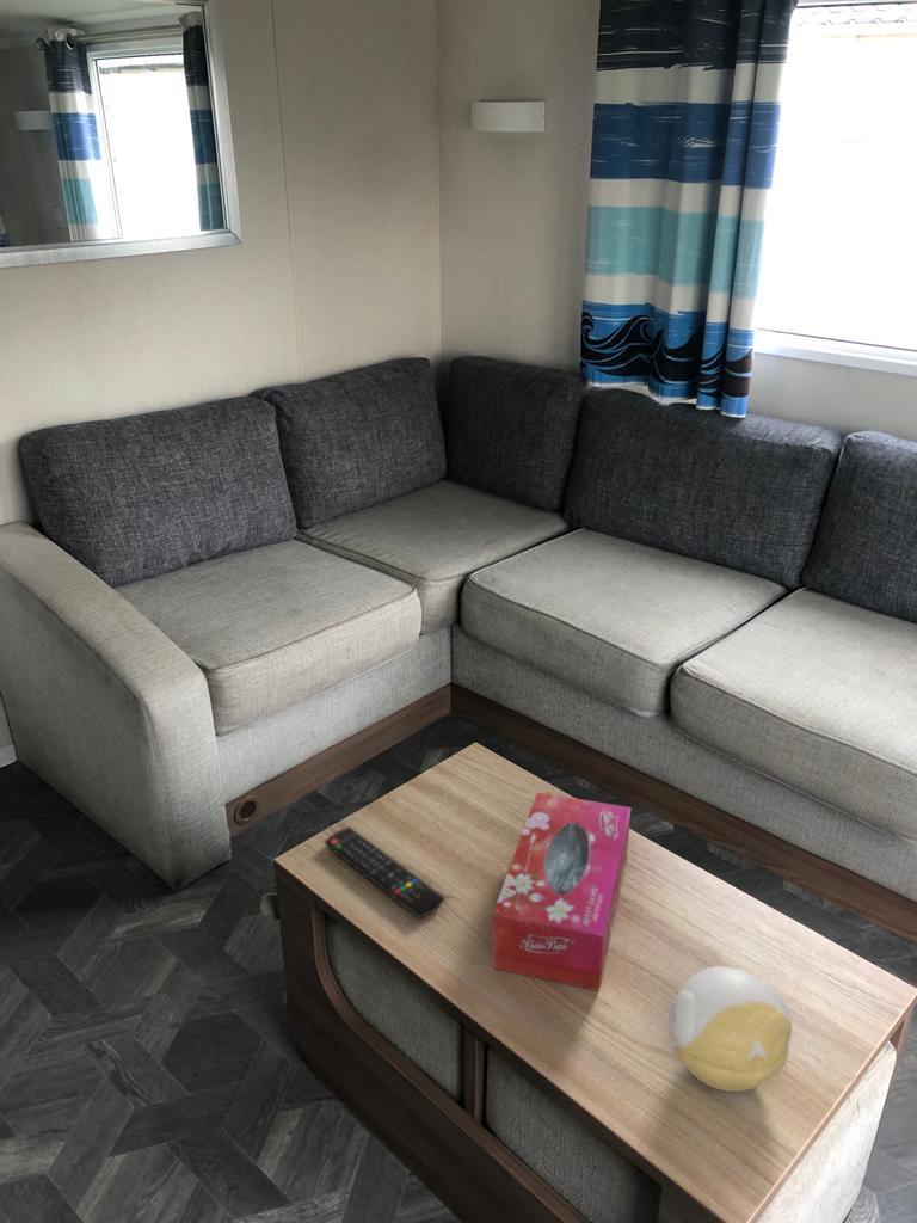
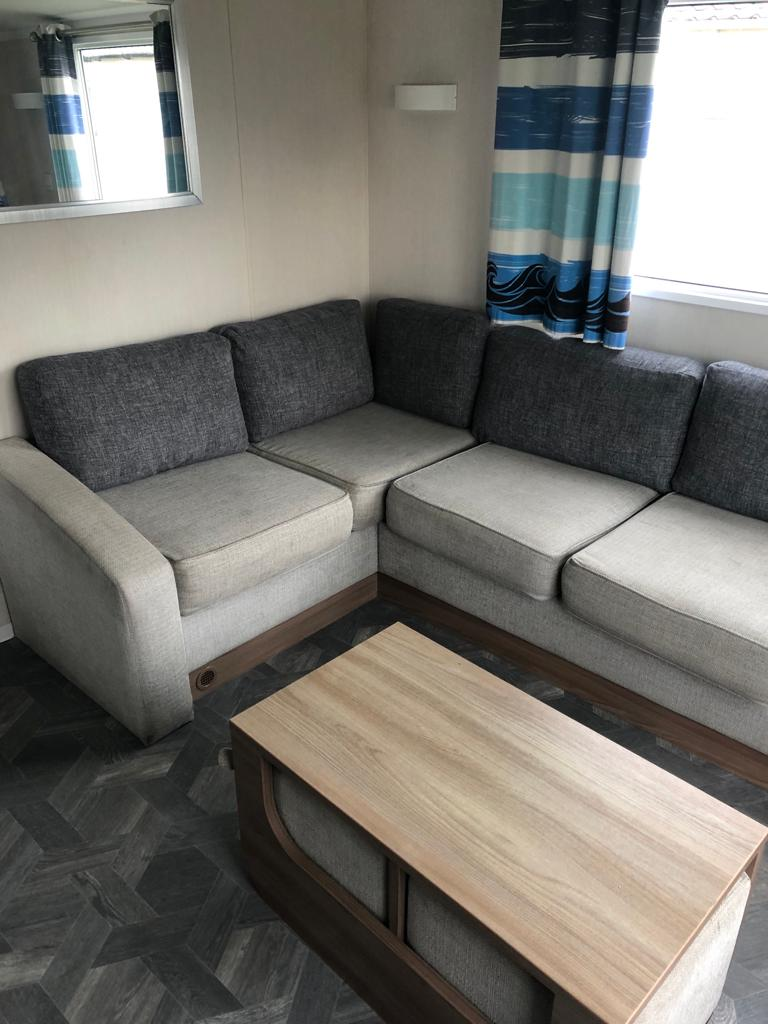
- tissue box (565, 883)
- remote control (381, 871)
- decorative ball (728, 1028)
